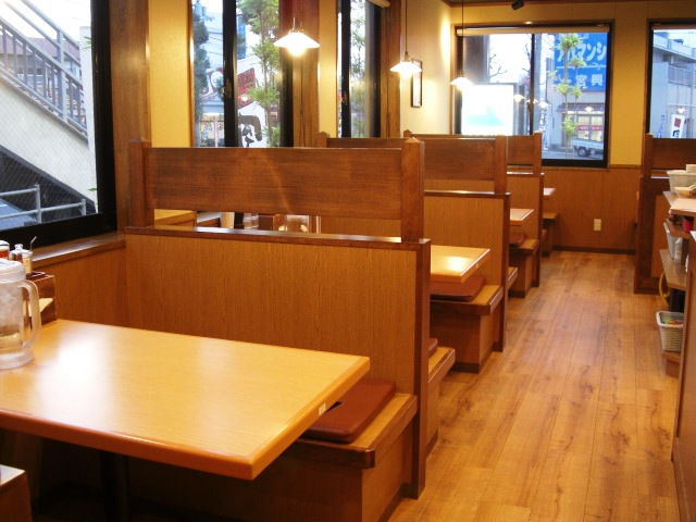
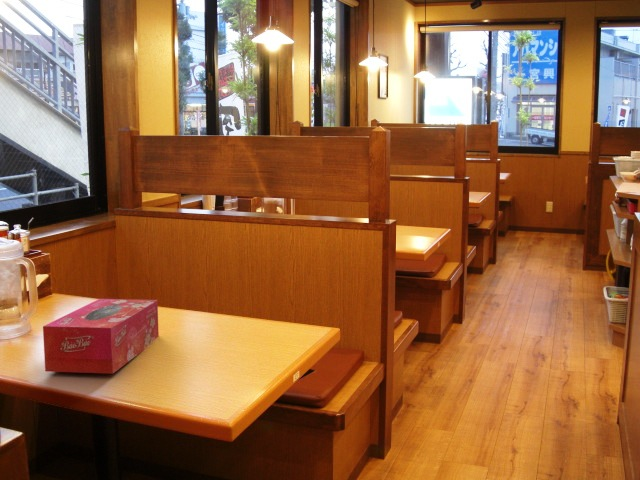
+ tissue box (105, 332)
